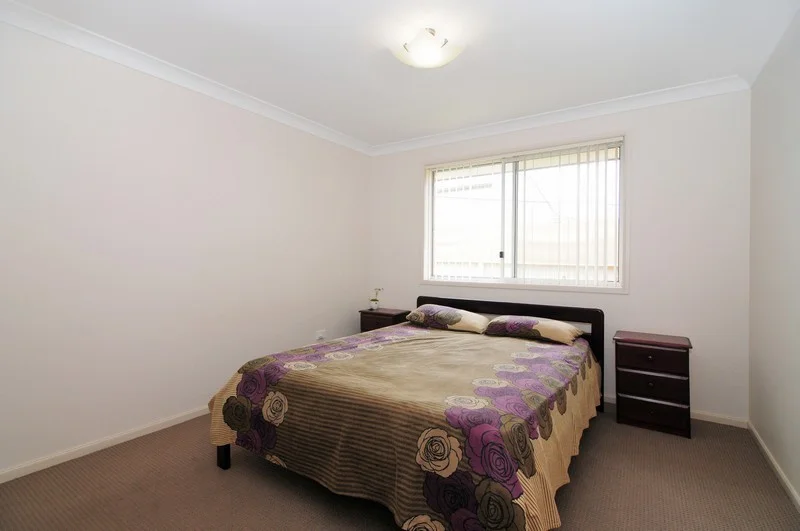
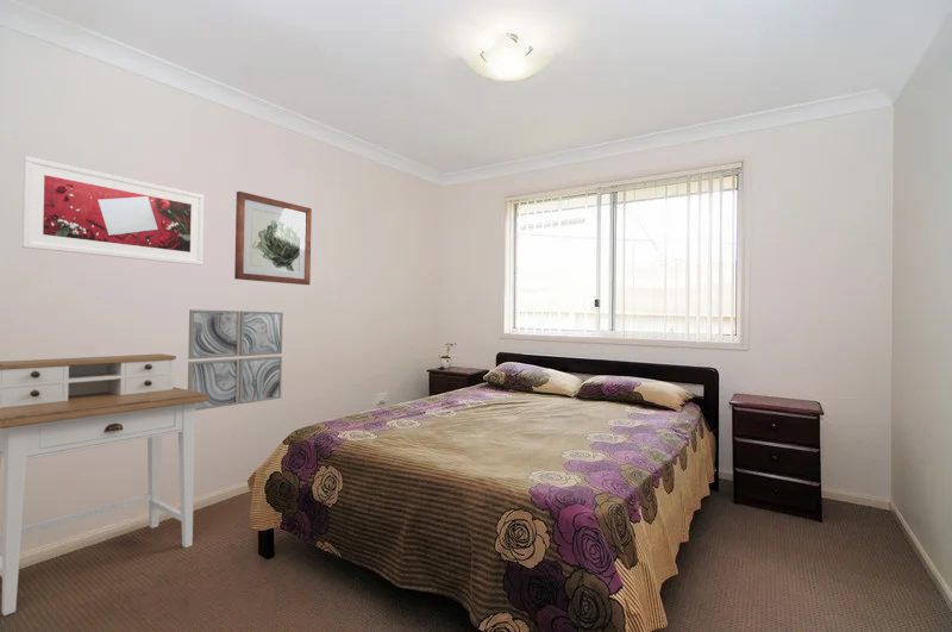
+ wall art (275, 240)
+ desk (96, 446)
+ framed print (124, 218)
+ wall art (239, 358)
